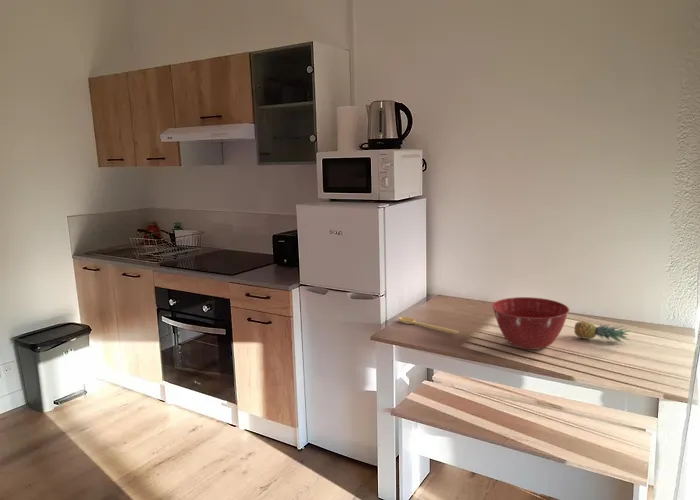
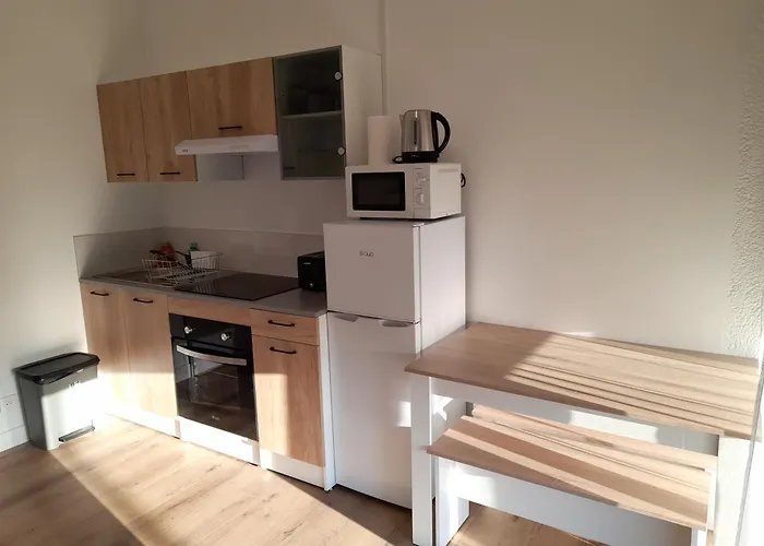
- fruit (602, 331)
- mixing bowl (529, 325)
- spoon (427, 325)
